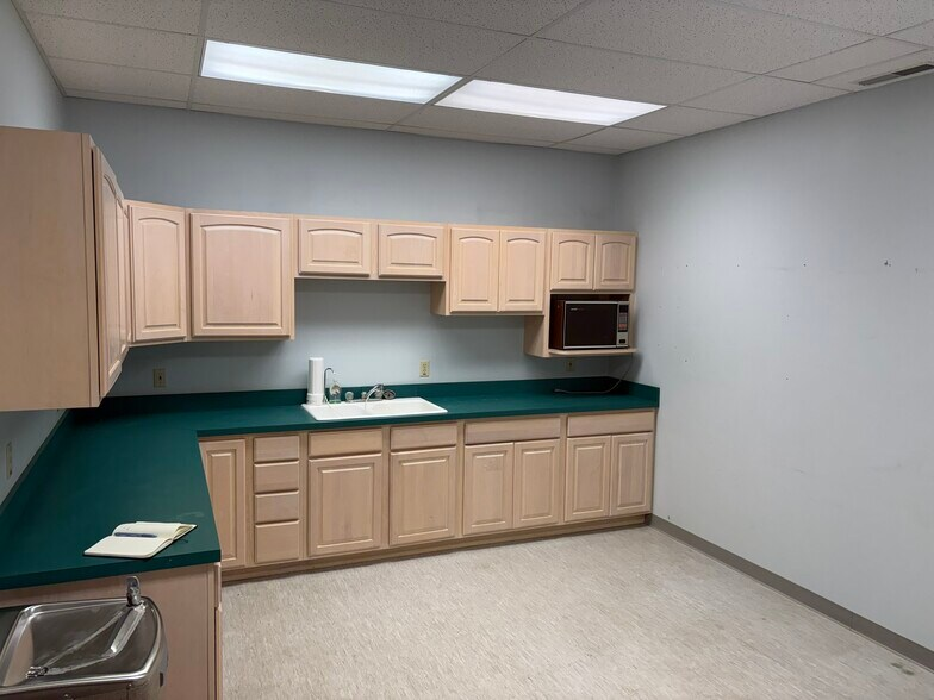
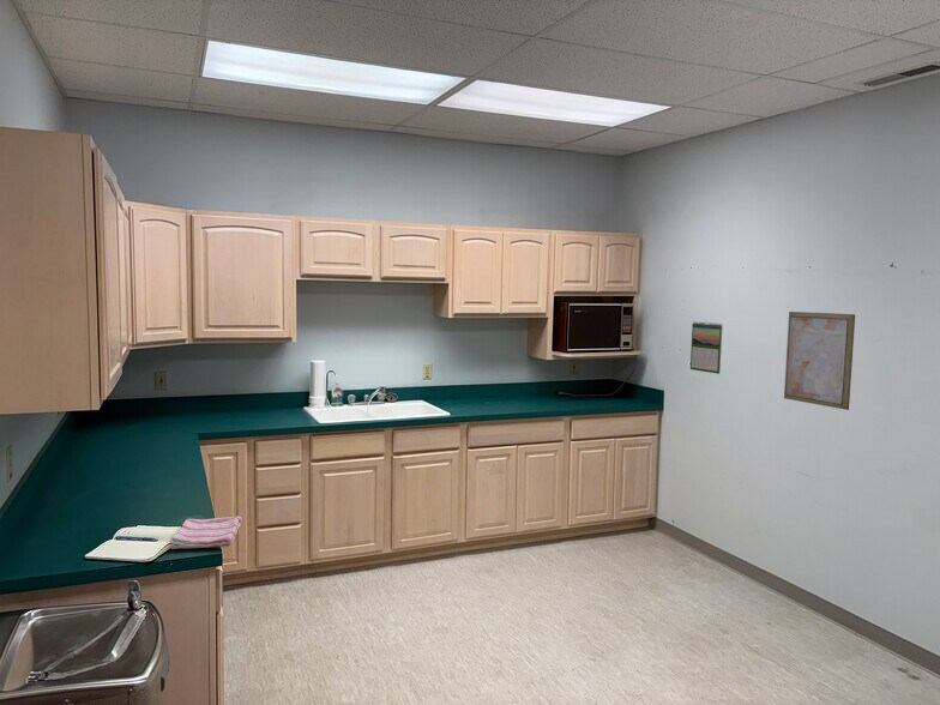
+ dish towel (207, 530)
+ wall art (815, 358)
+ calendar (705, 347)
